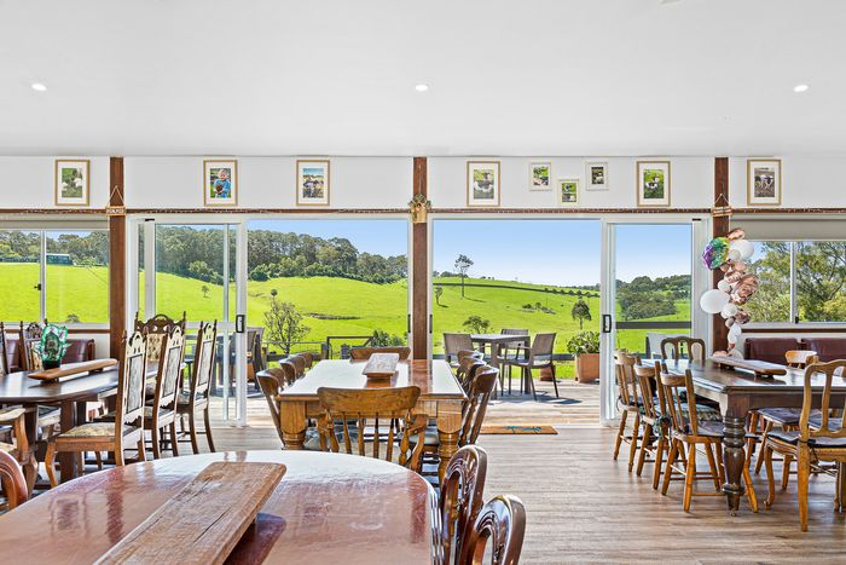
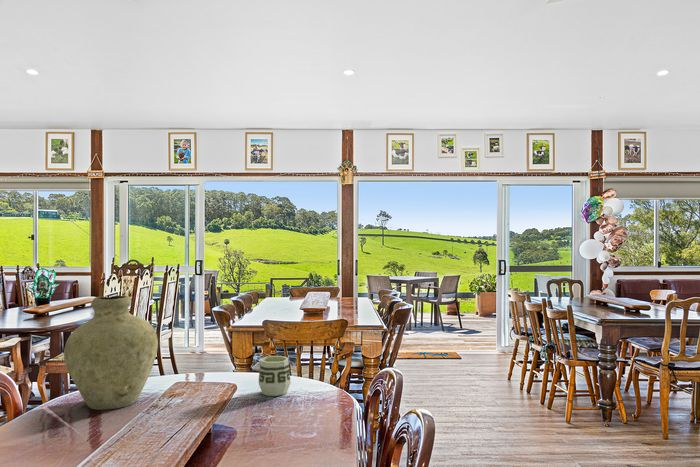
+ vase (112, 349)
+ cup (274, 375)
